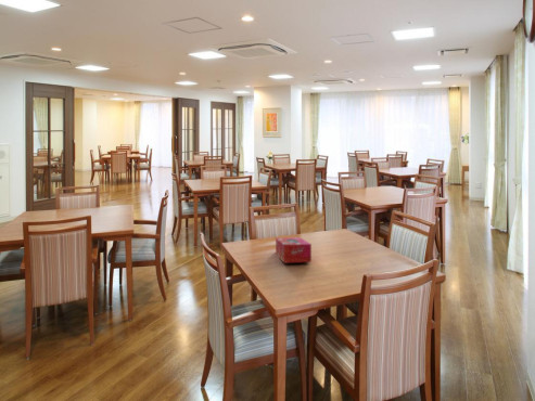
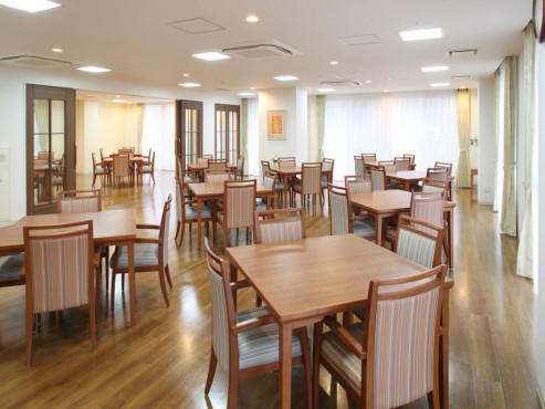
- tissue box (292, 249)
